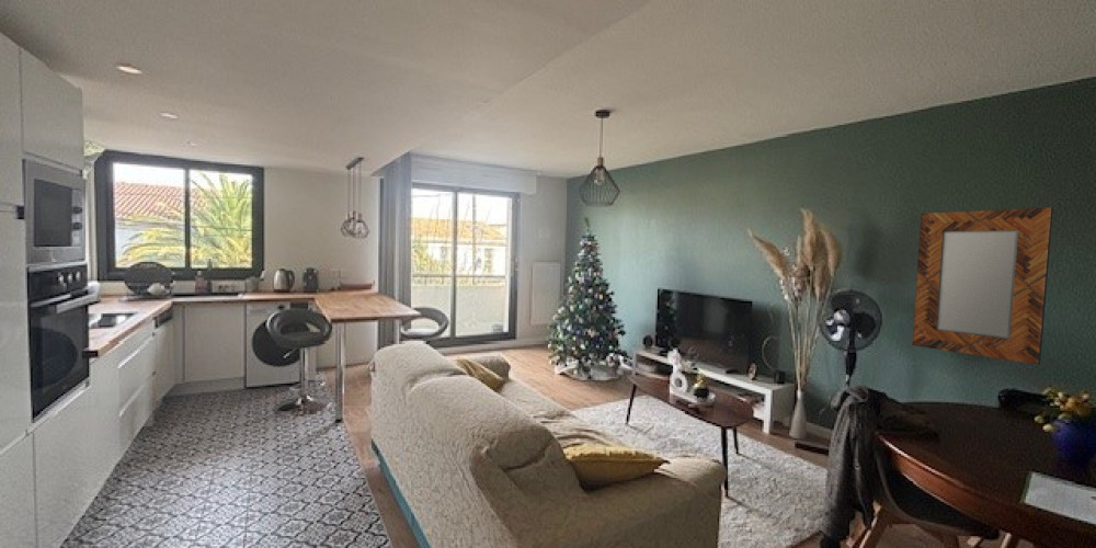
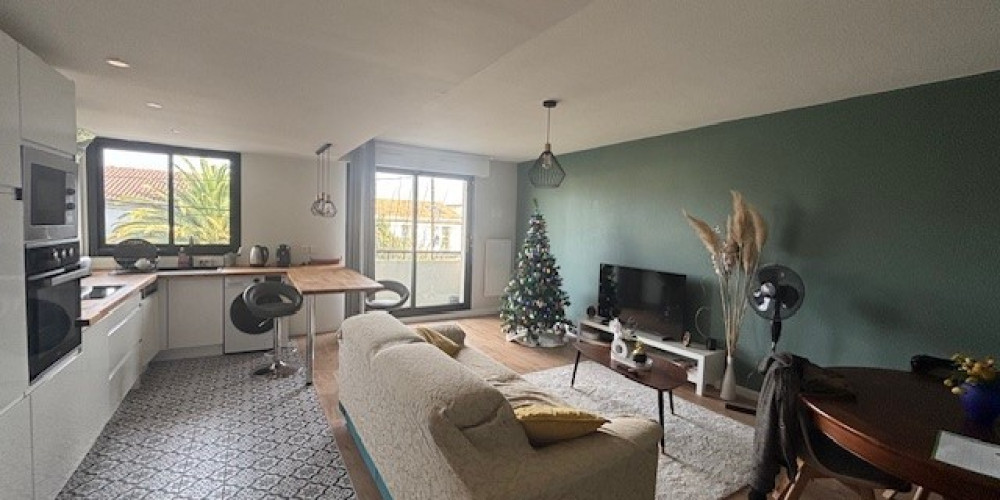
- home mirror (975, 283)
